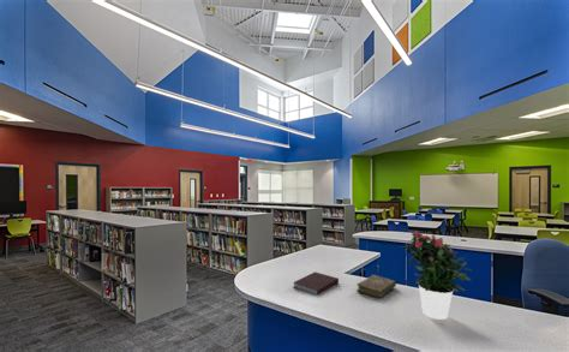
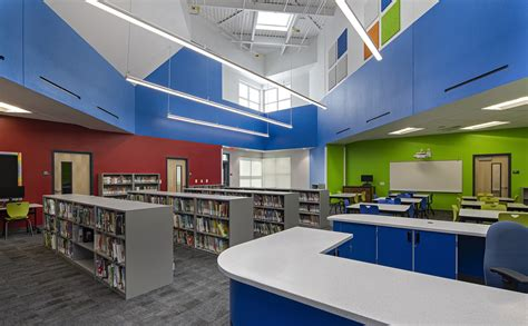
- book (376, 285)
- notebook (316, 282)
- potted flower (432, 273)
